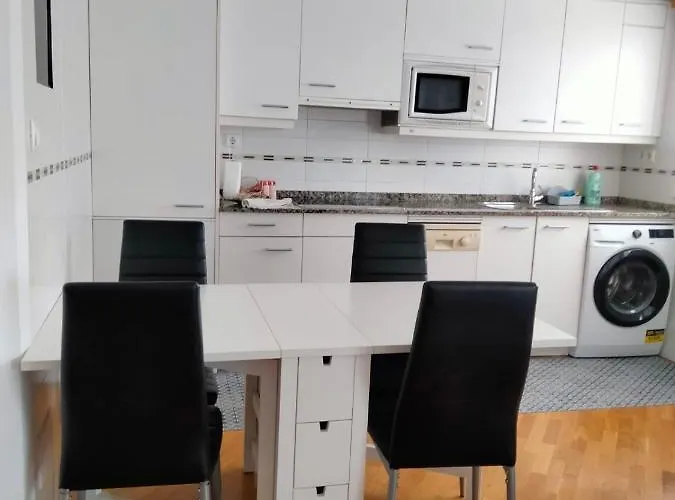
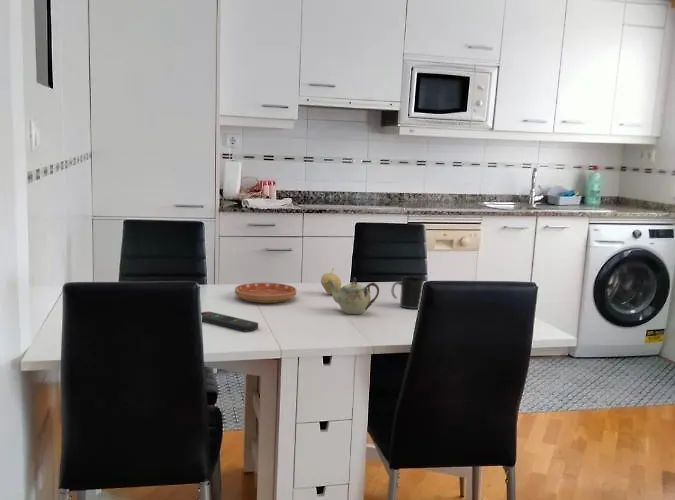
+ mug (407, 291)
+ teapot (351, 294)
+ remote control (226, 320)
+ saucer (265, 293)
+ fruit (331, 281)
